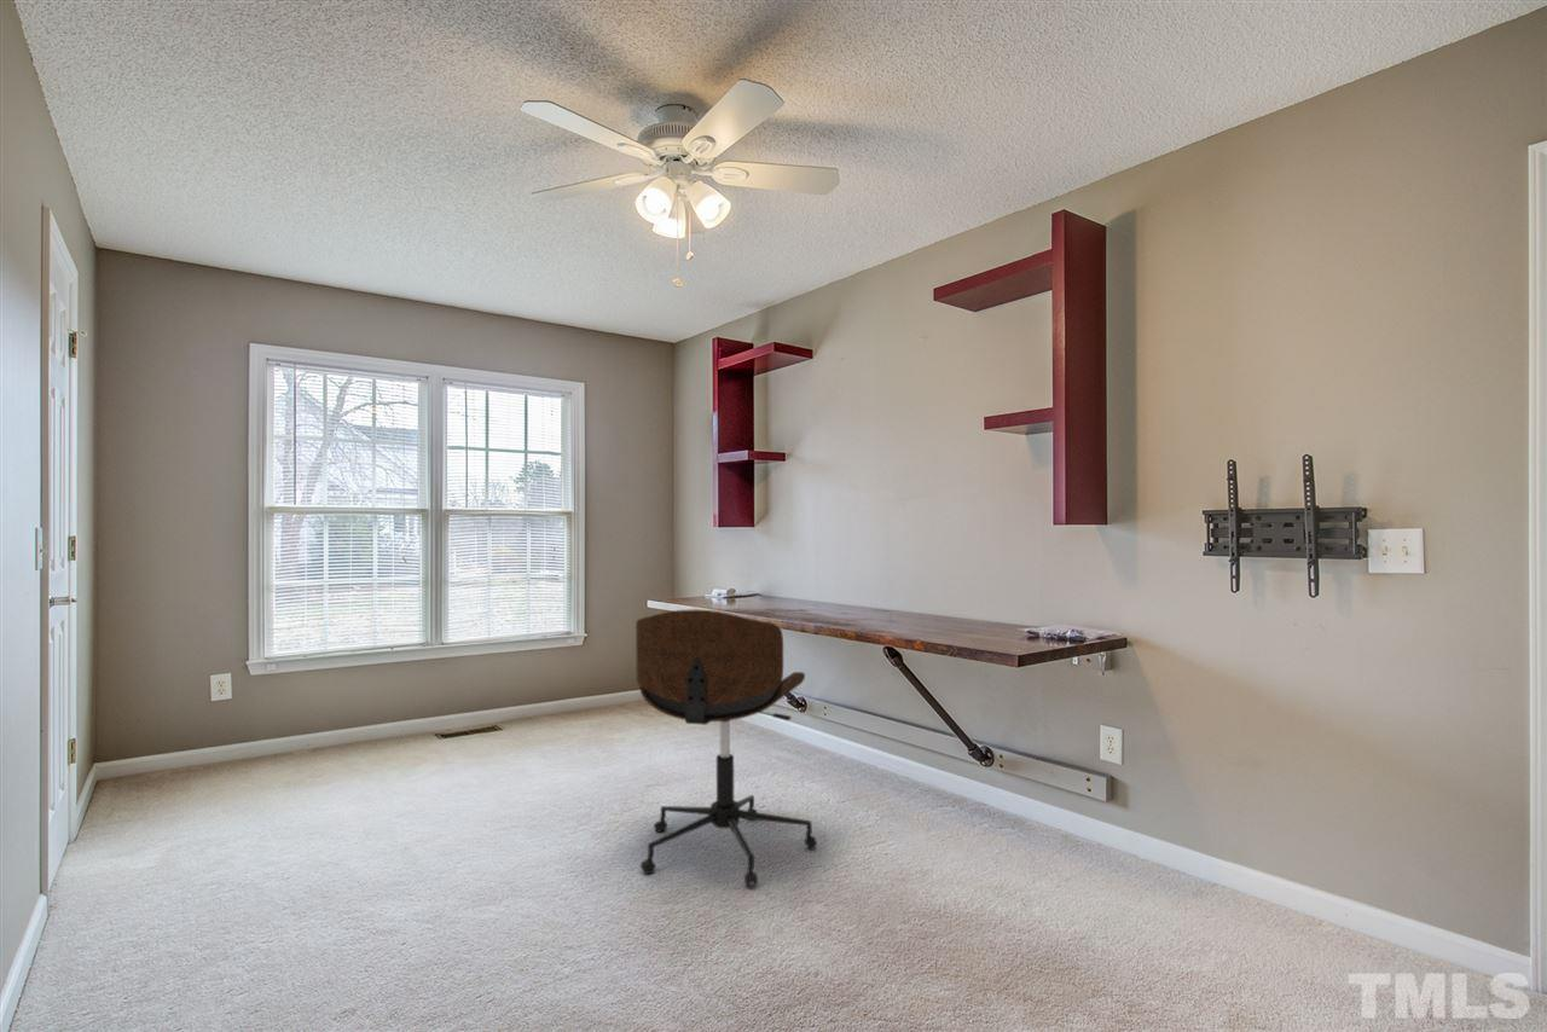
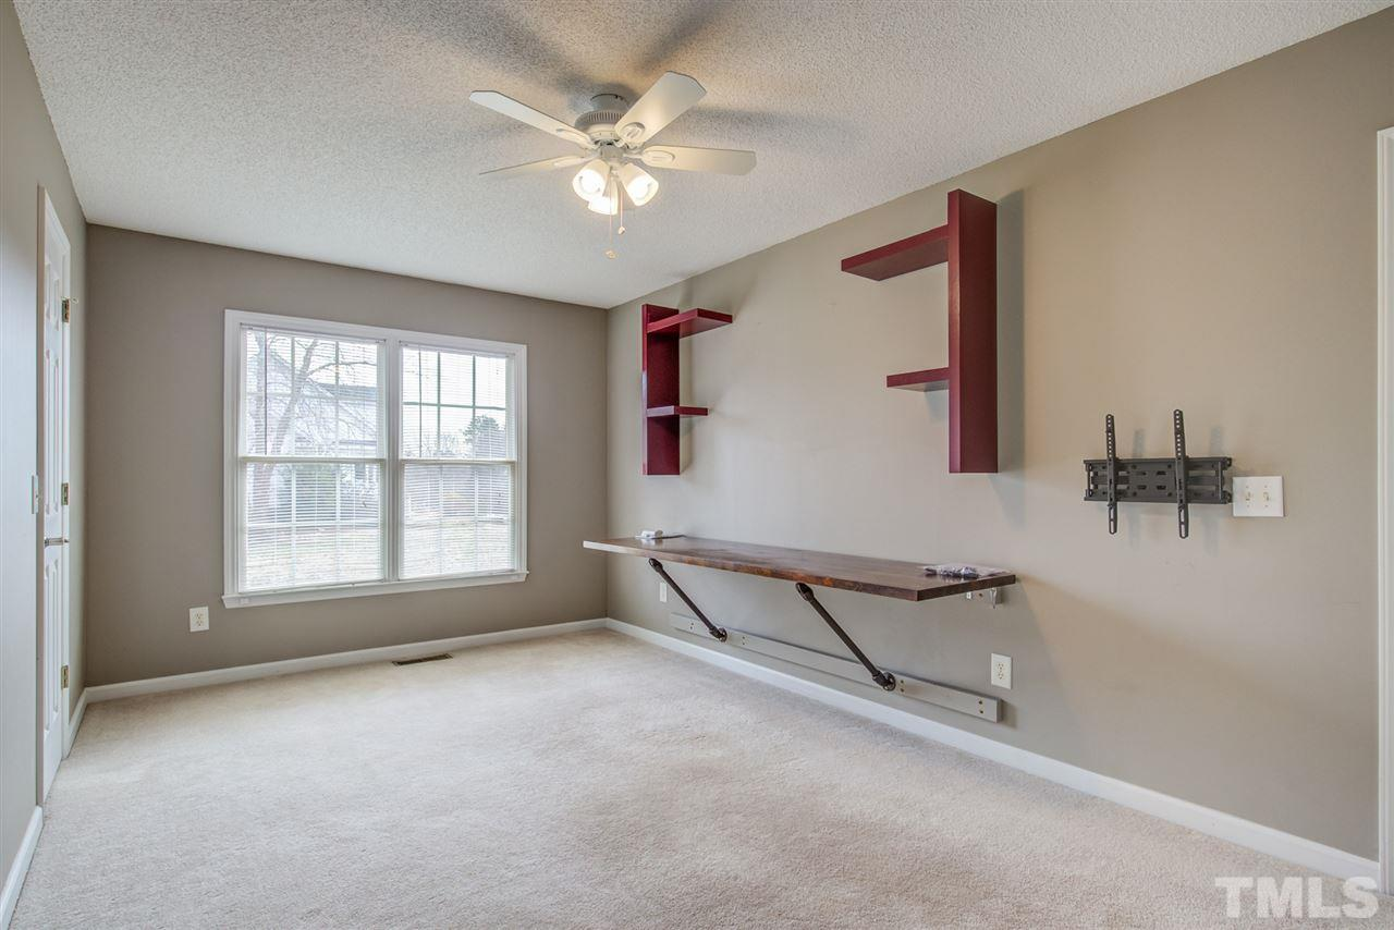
- office chair (725, 724)
